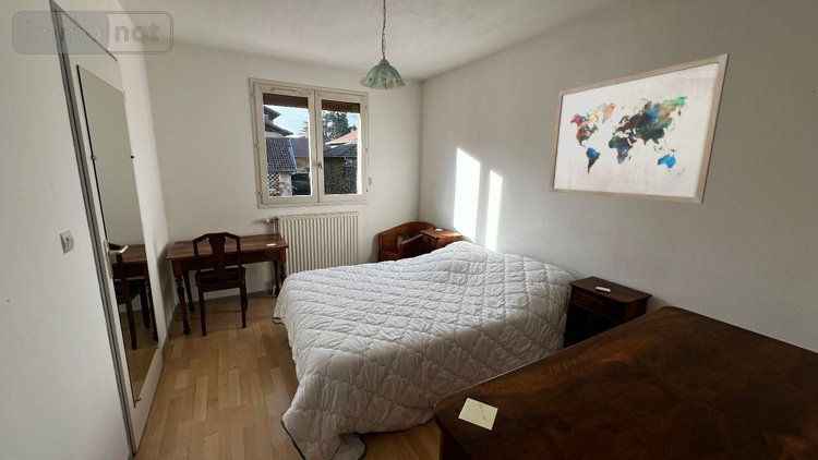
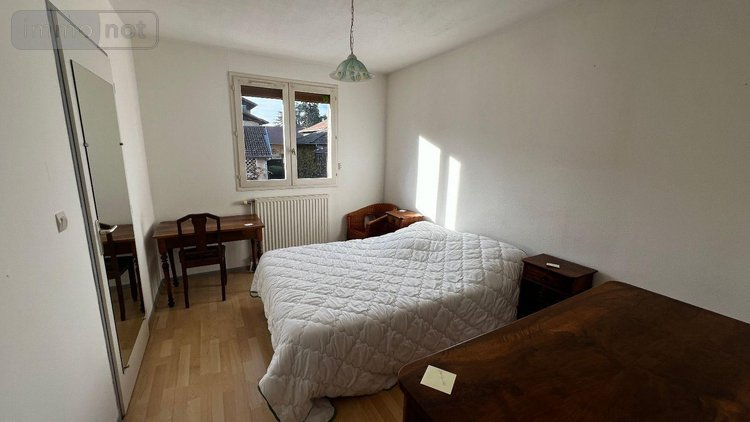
- wall art (618, 137)
